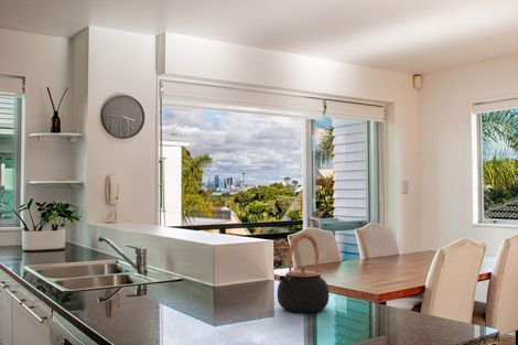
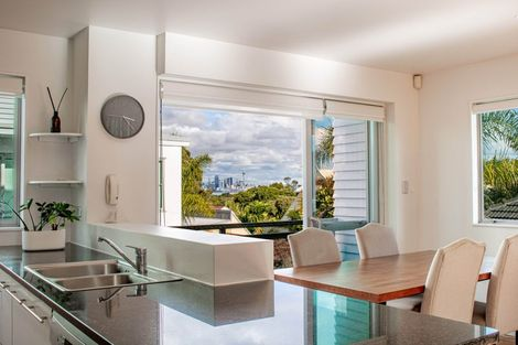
- teapot (300, 271)
